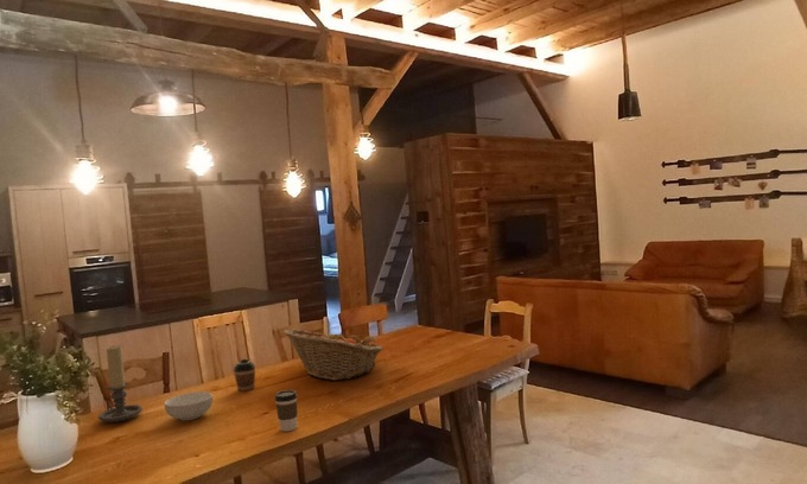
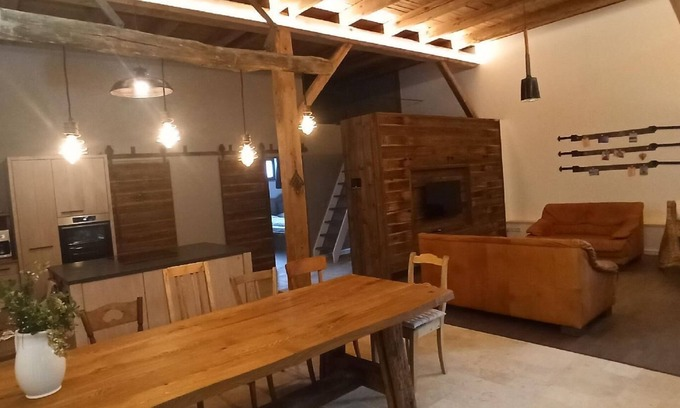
- fruit basket (332, 348)
- coffee cup (287, 410)
- candle holder (115, 381)
- cereal bowl (189, 407)
- coffee cup (244, 374)
